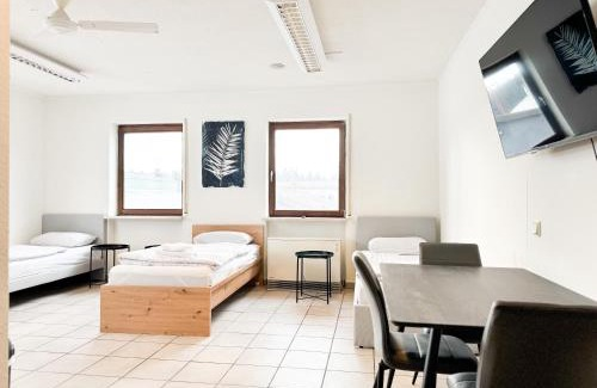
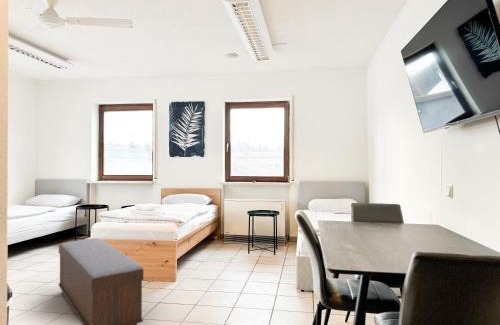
+ bench (96, 279)
